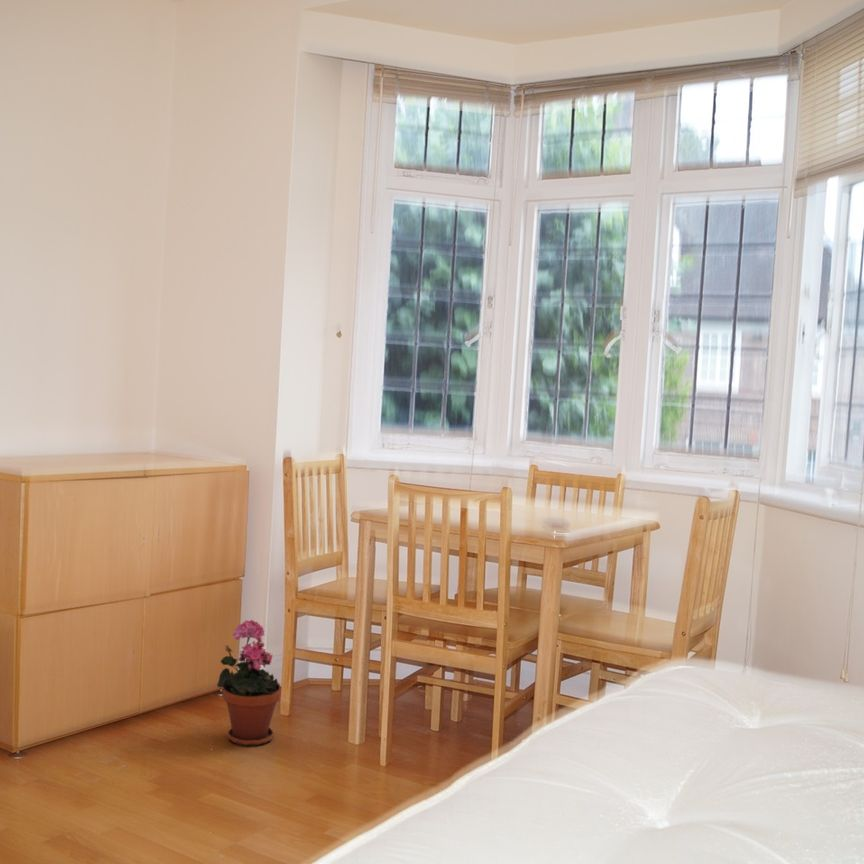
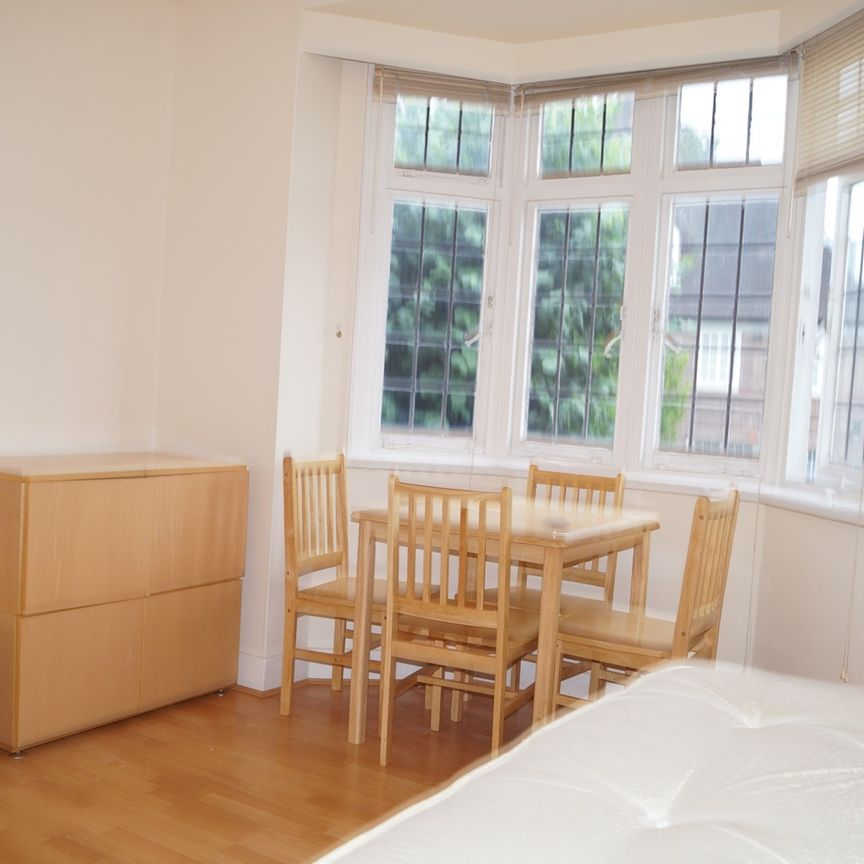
- potted plant (250, 680)
